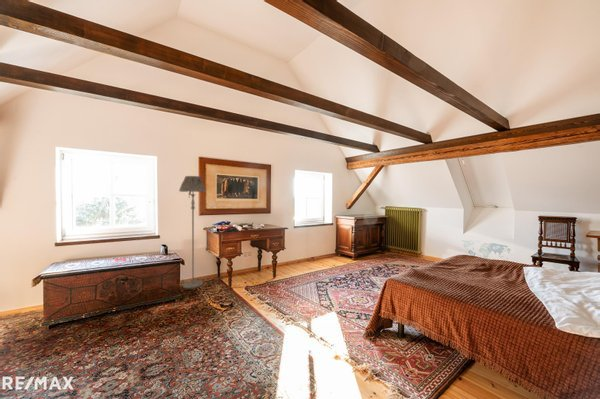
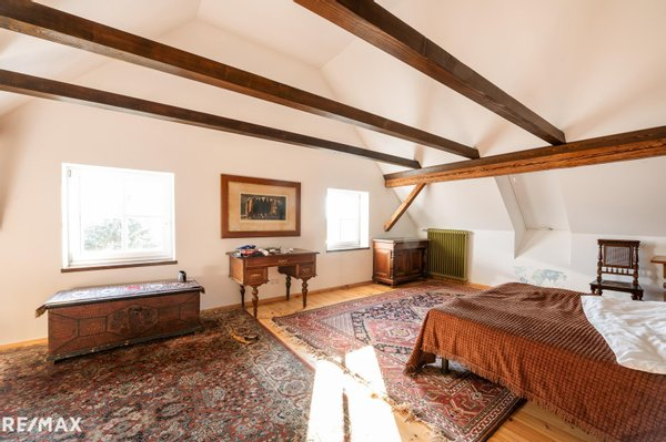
- floor lamp (192, 230)
